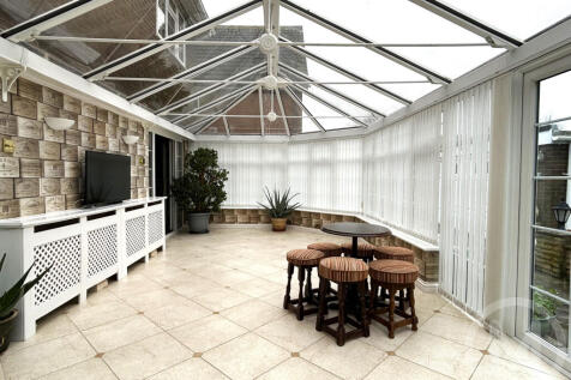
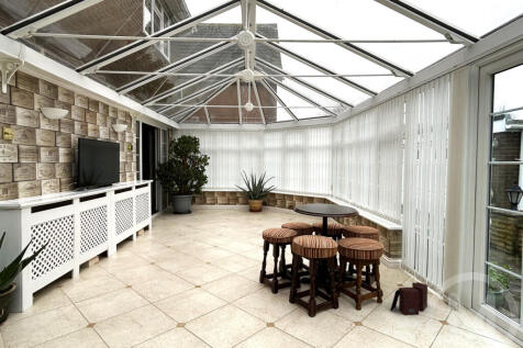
+ speaker (410, 296)
